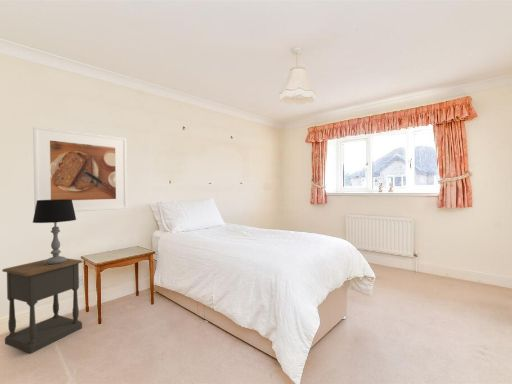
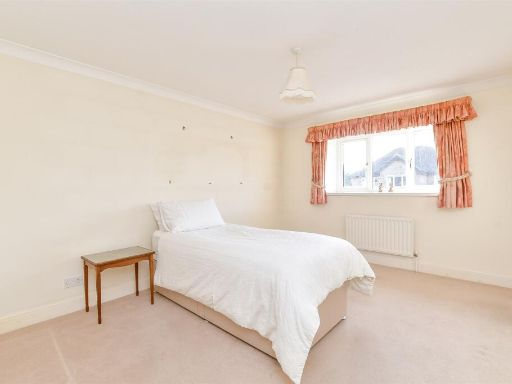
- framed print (85, 172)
- table lamp (55, 231)
- nightstand (44, 298)
